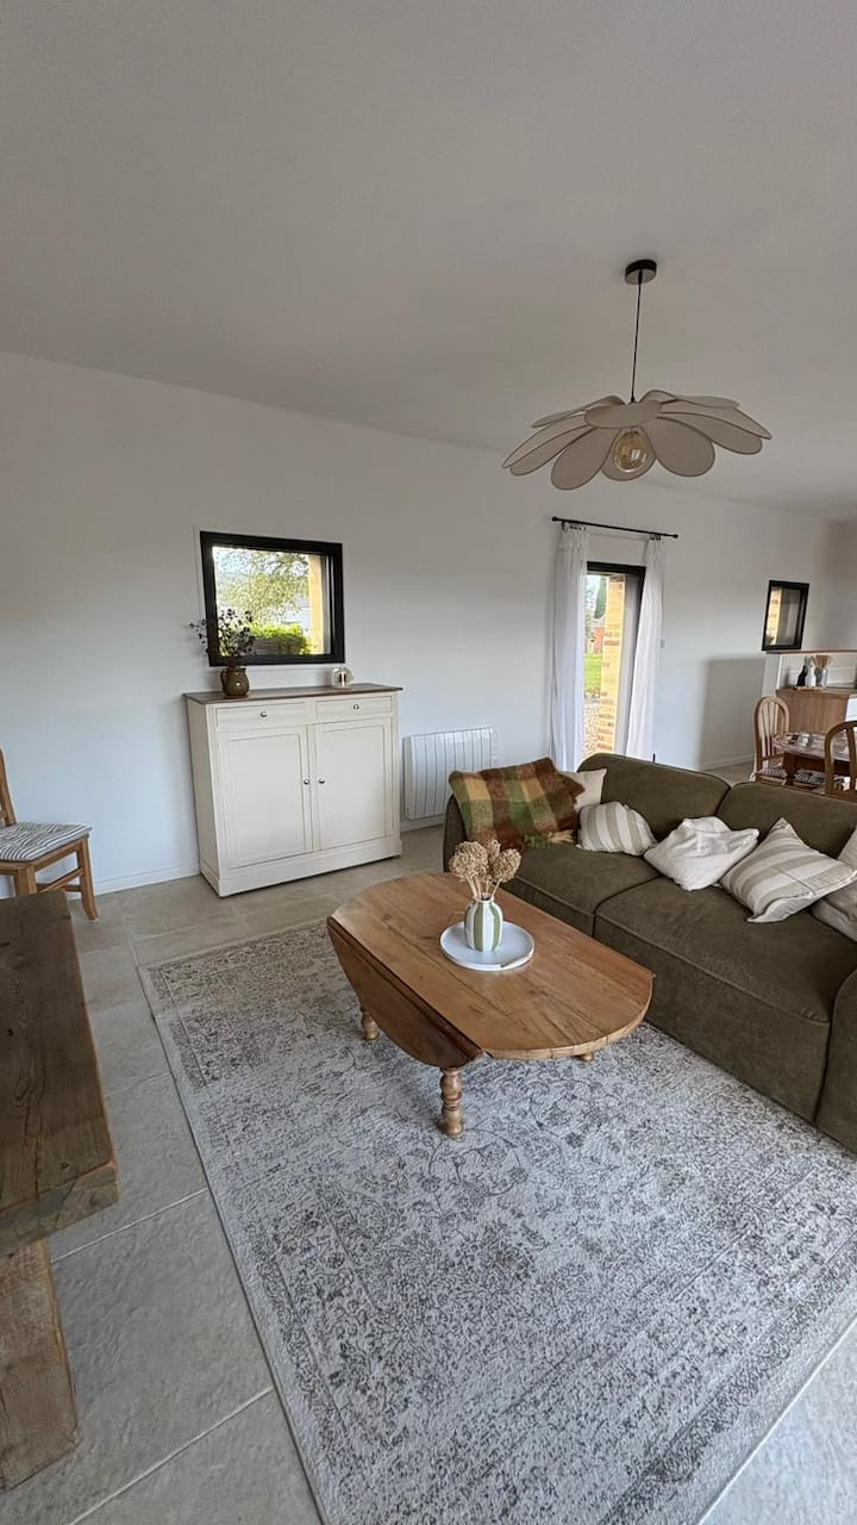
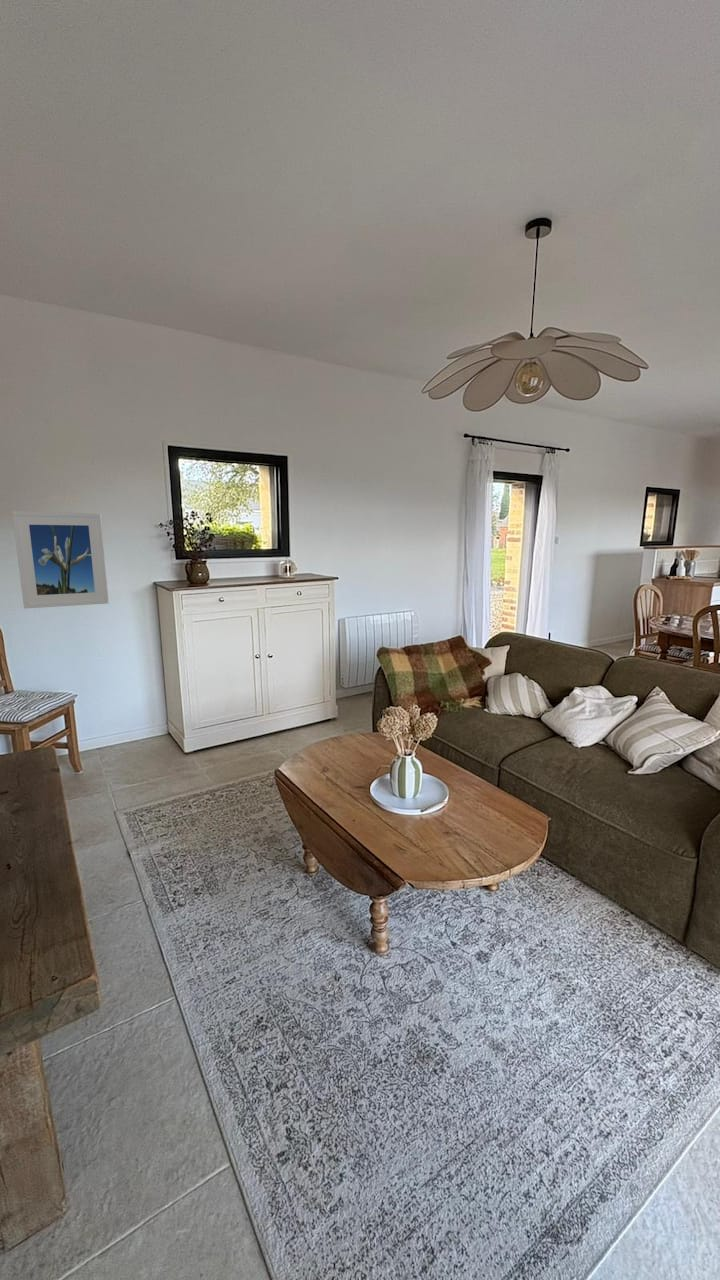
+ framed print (63, 559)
